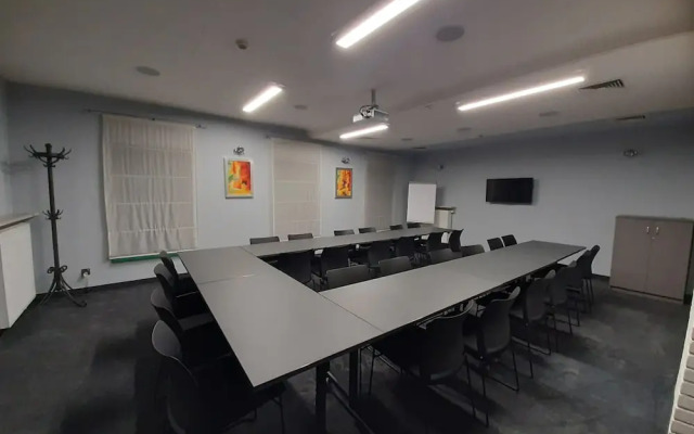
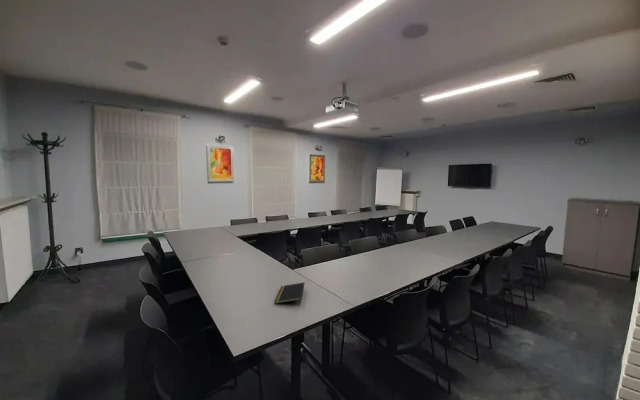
+ notepad (290, 292)
